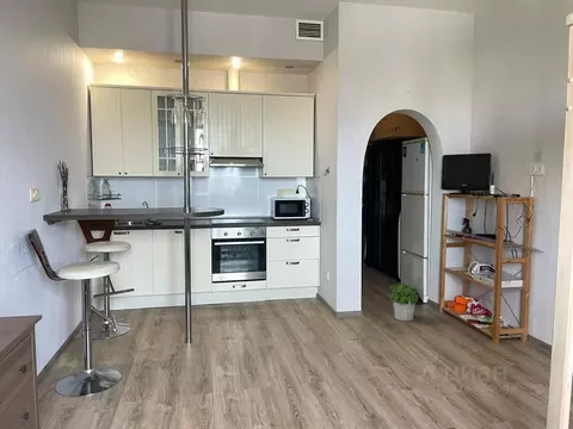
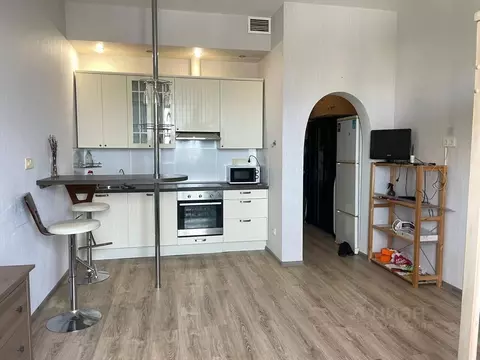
- potted plant (402, 300)
